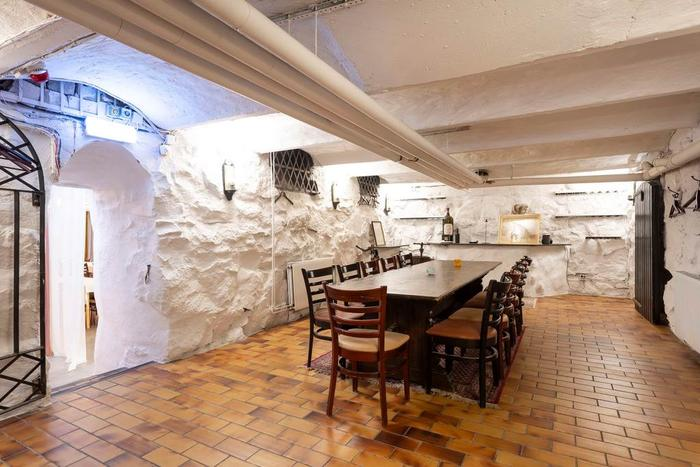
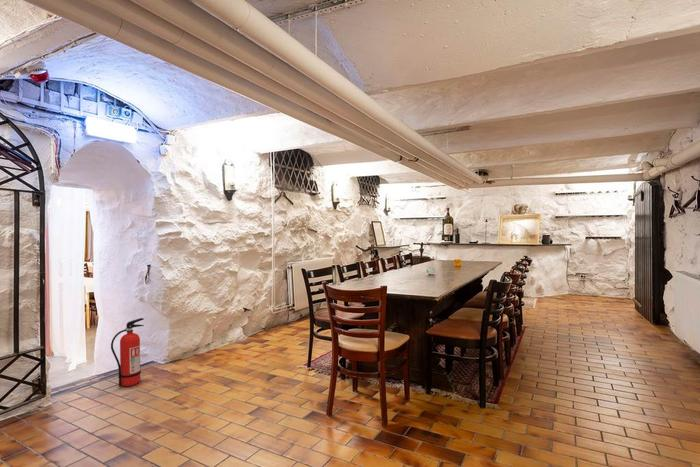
+ fire extinguisher (128, 352)
